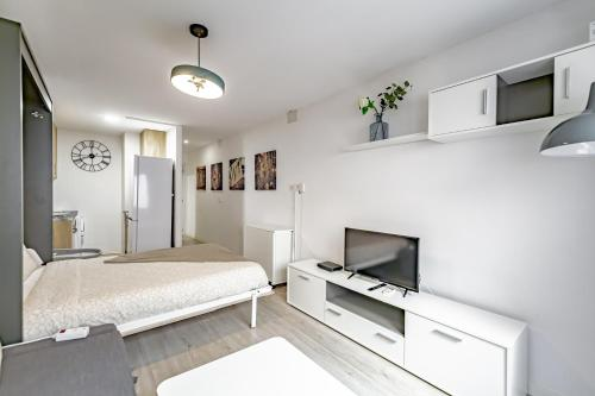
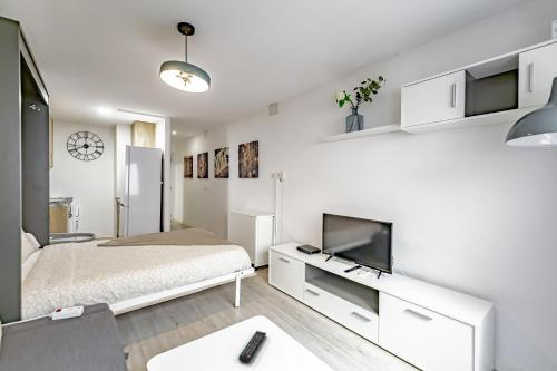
+ remote control (253, 345)
